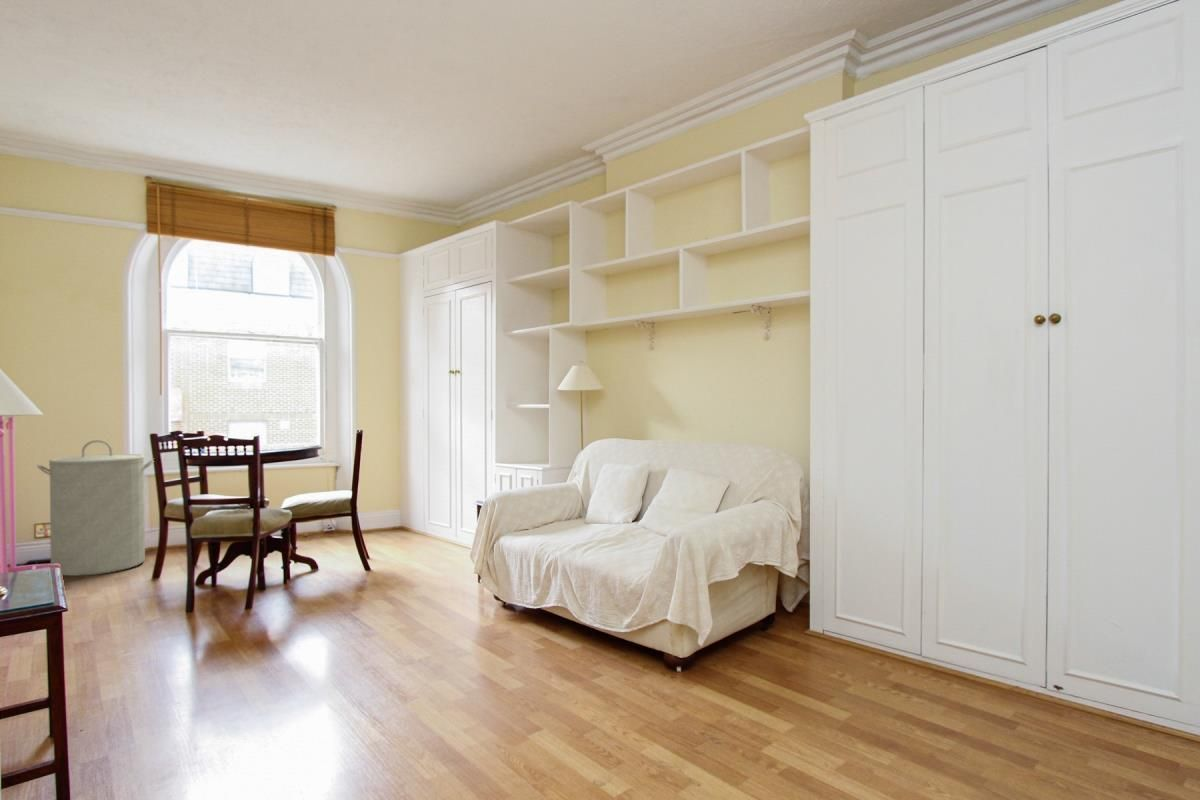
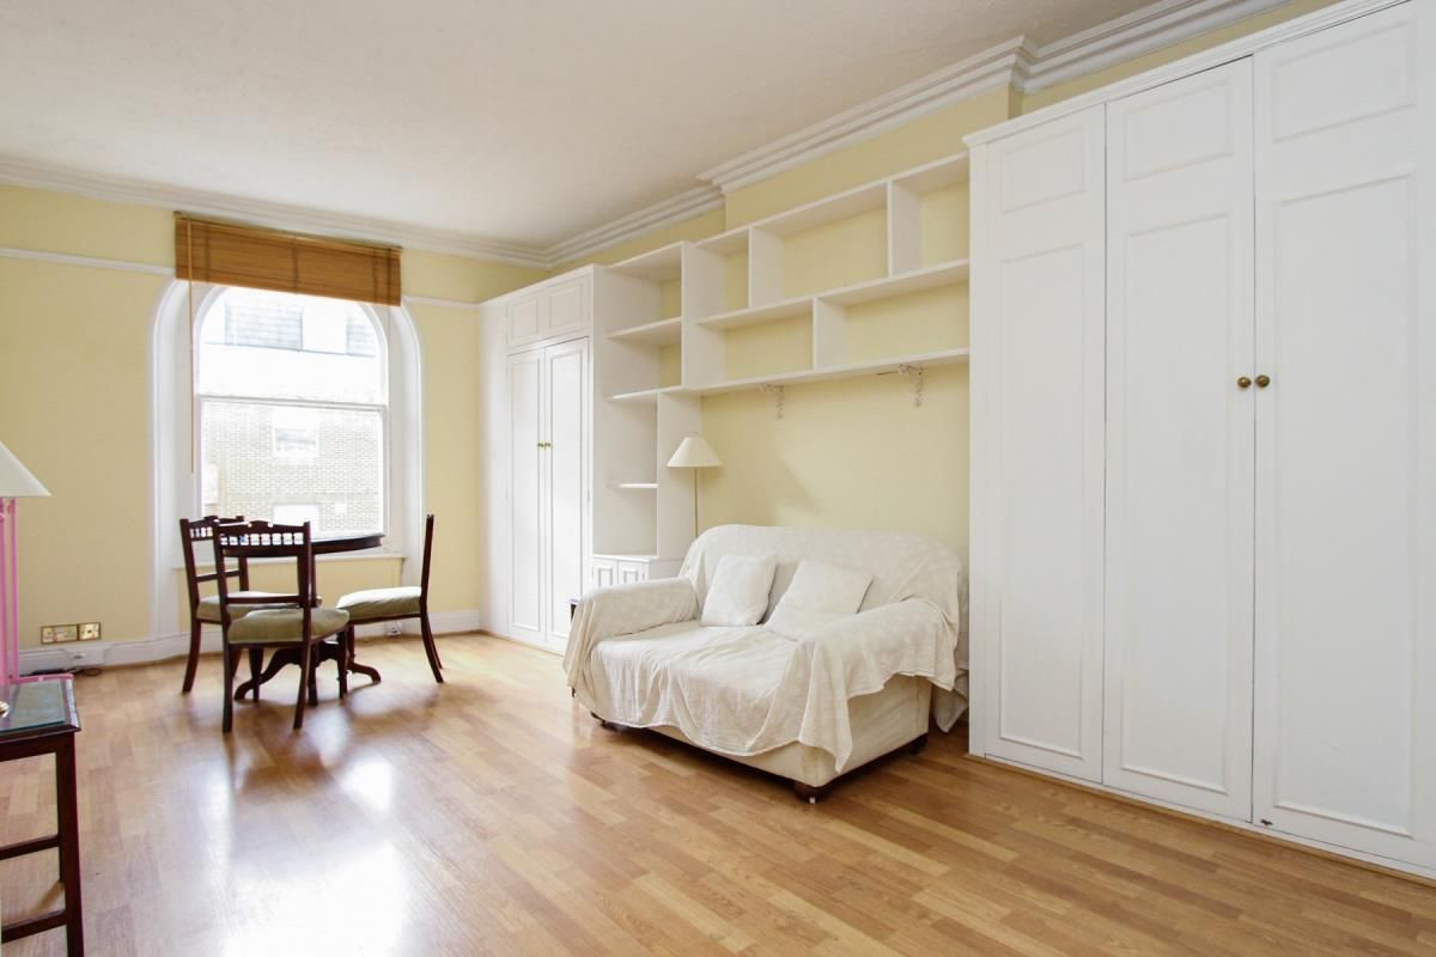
- laundry hamper (99, 503)
